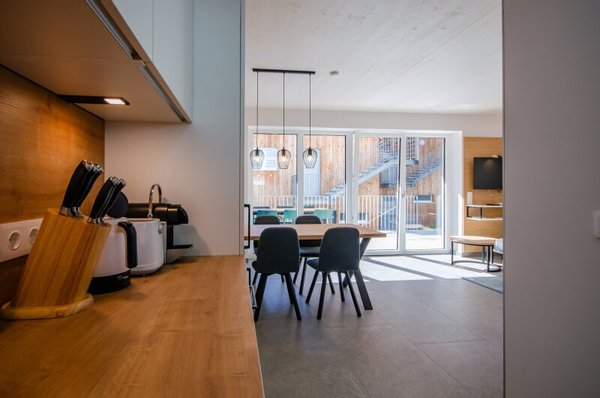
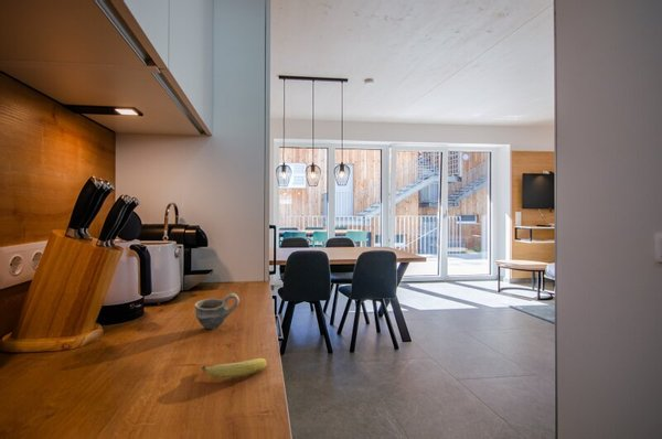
+ fruit (234, 366)
+ cup (214, 310)
